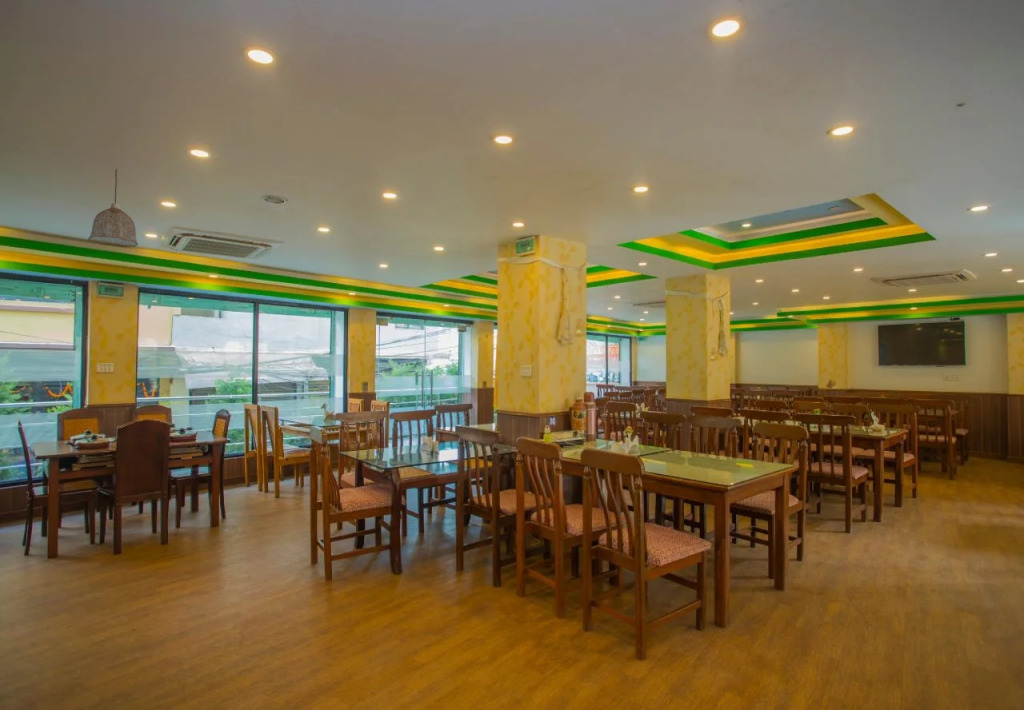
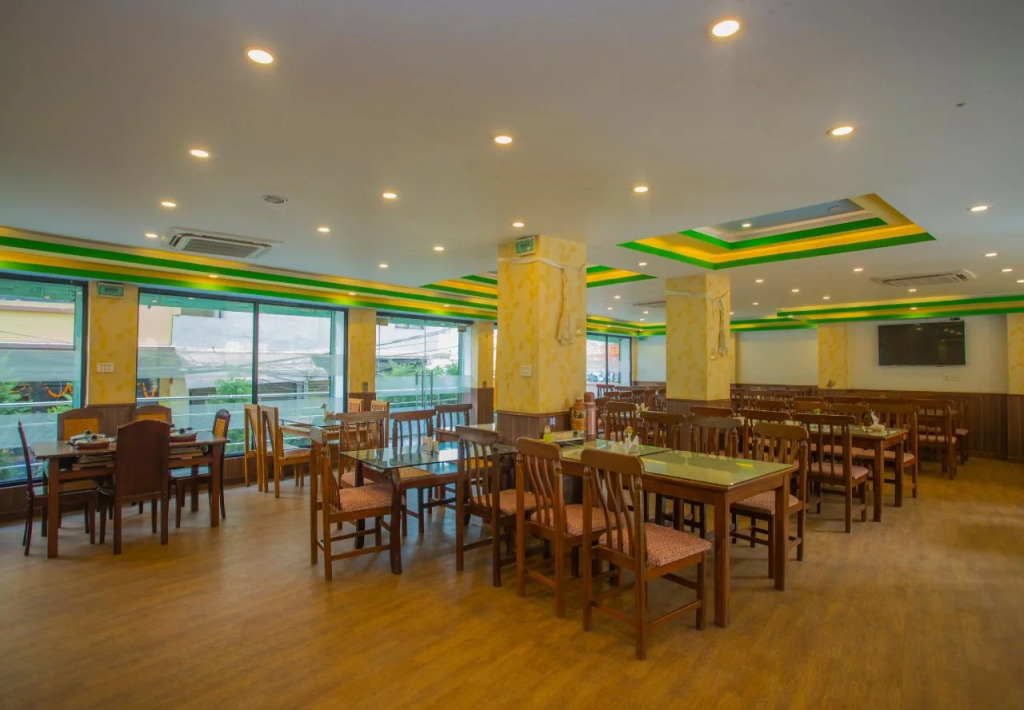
- pendant lamp (115, 205)
